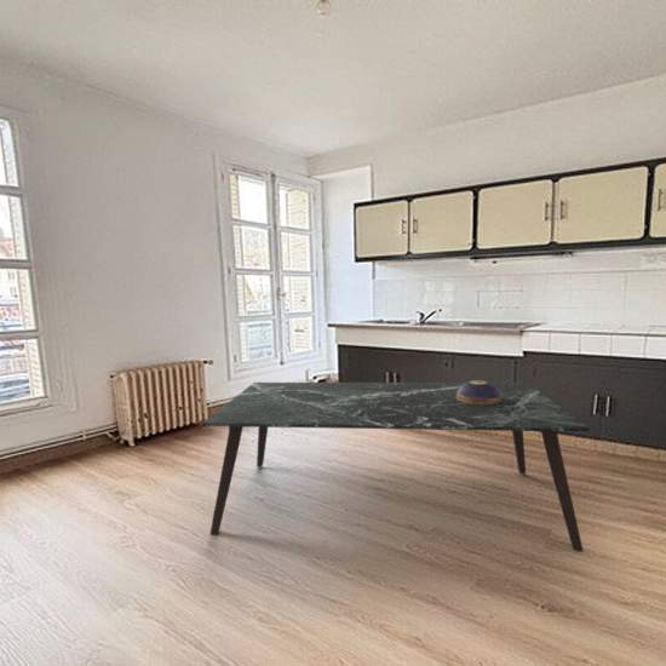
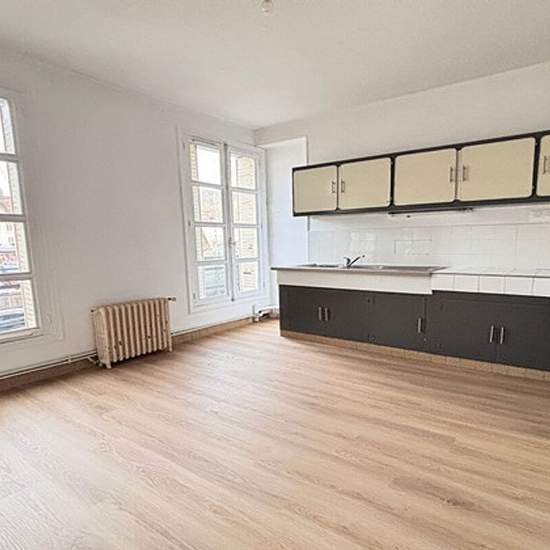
- decorative bowl (478, 389)
- dining table (386, 427)
